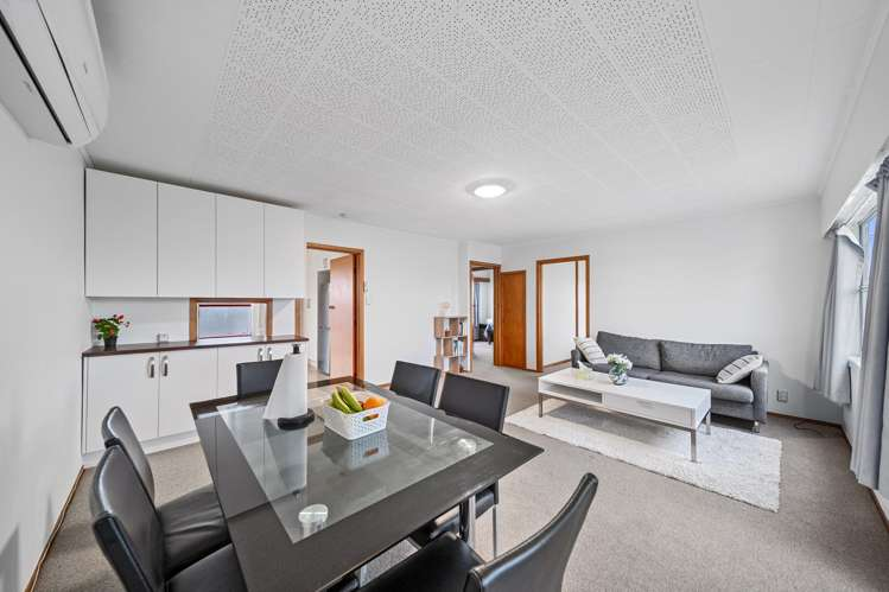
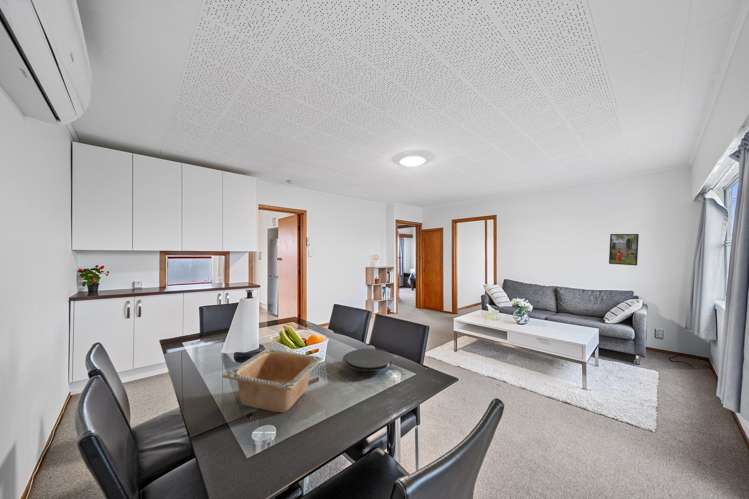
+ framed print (623, 249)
+ serving bowl (276, 381)
+ plate (368, 362)
